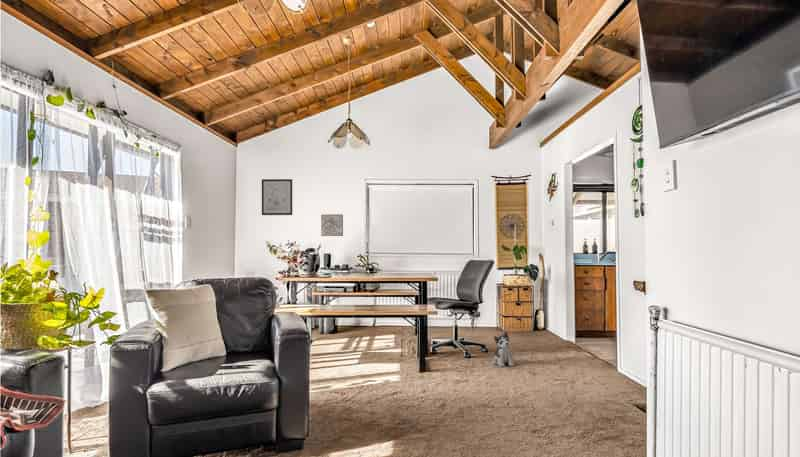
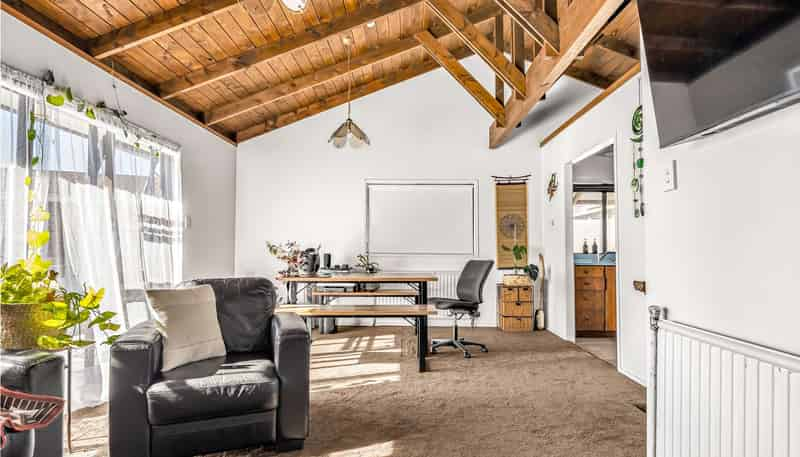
- plush toy (502, 346)
- wall art (277, 197)
- wall art (332, 225)
